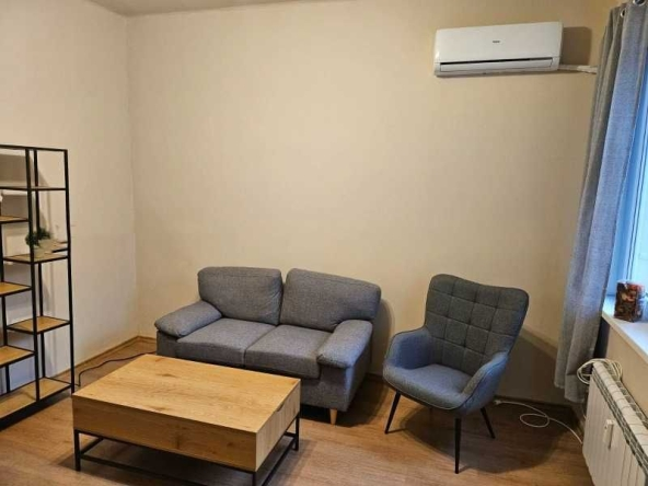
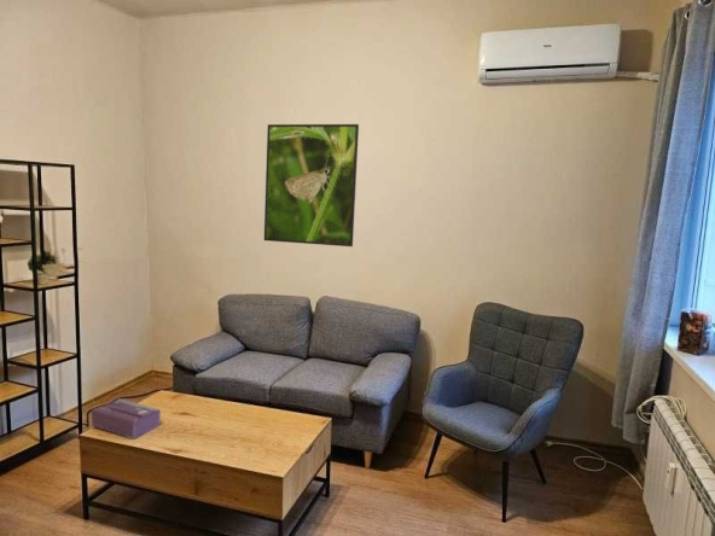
+ tissue box (126, 418)
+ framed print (309, 185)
